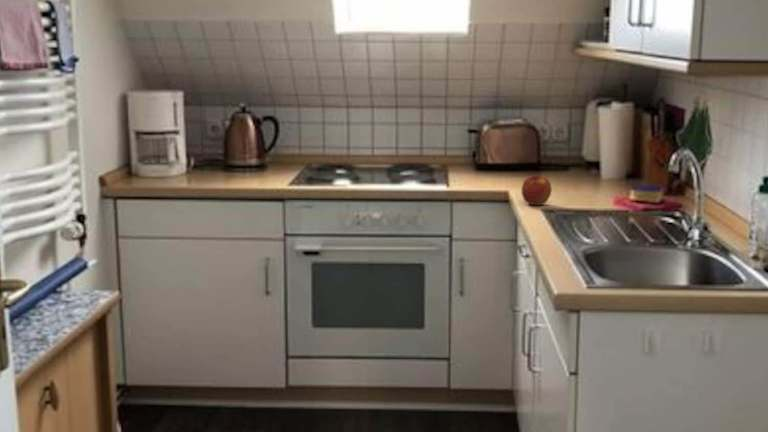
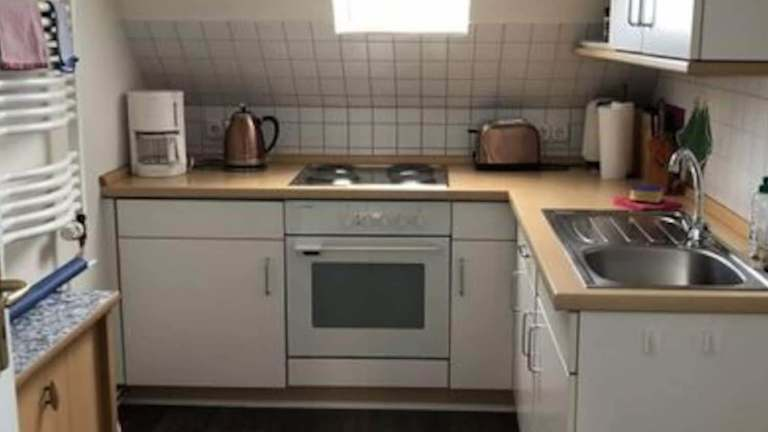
- apple (537, 189)
